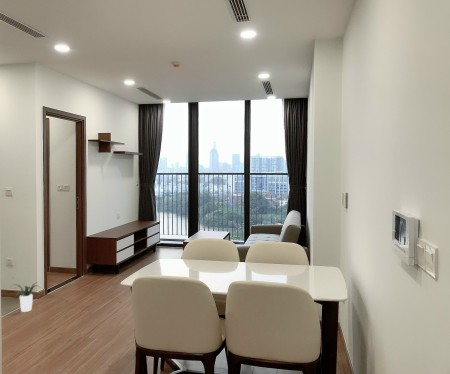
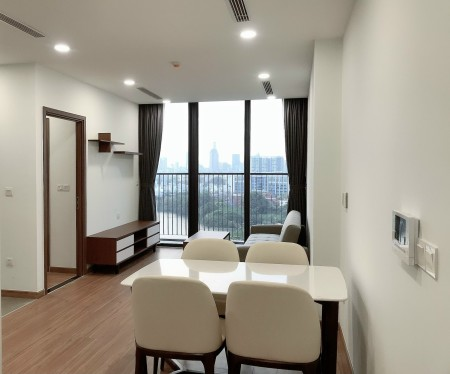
- potted plant (25, 297)
